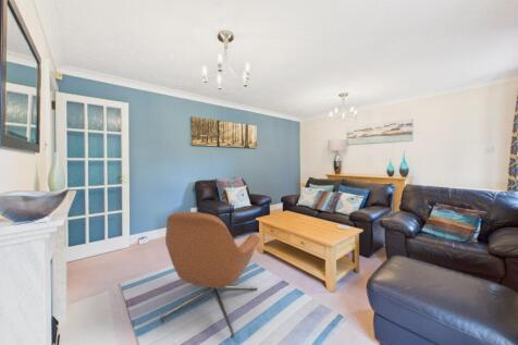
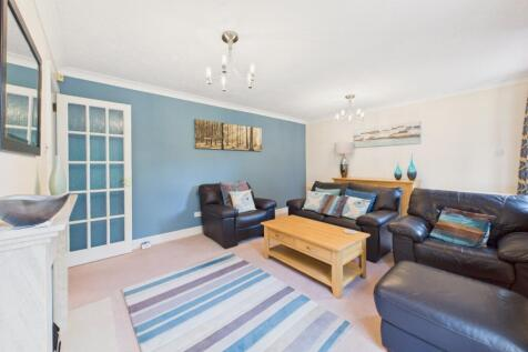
- armchair (212, 256)
